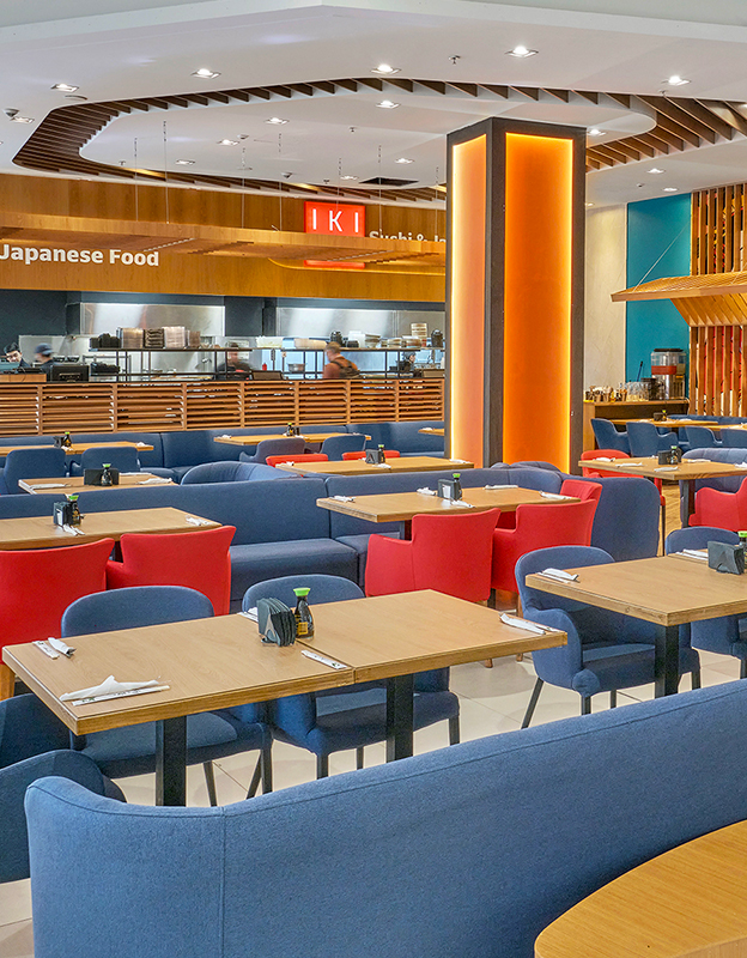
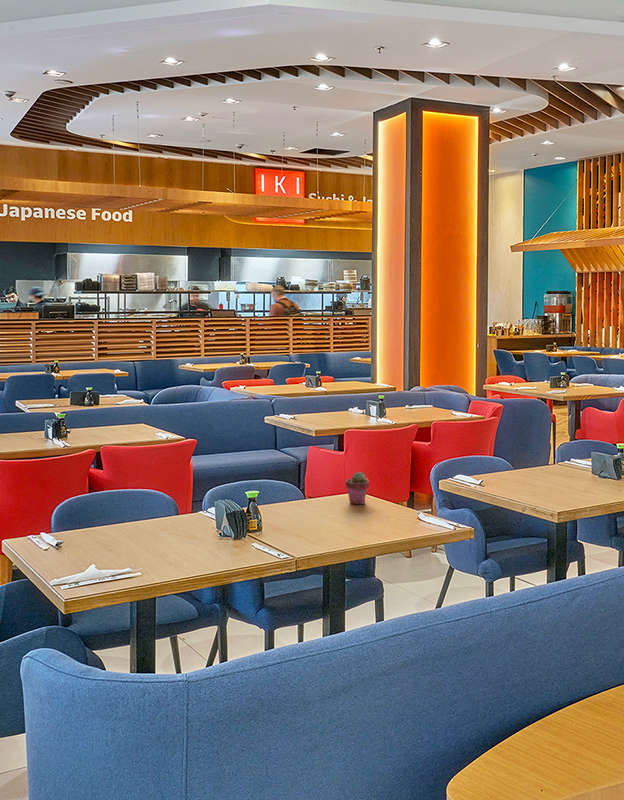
+ potted succulent (357, 487)
